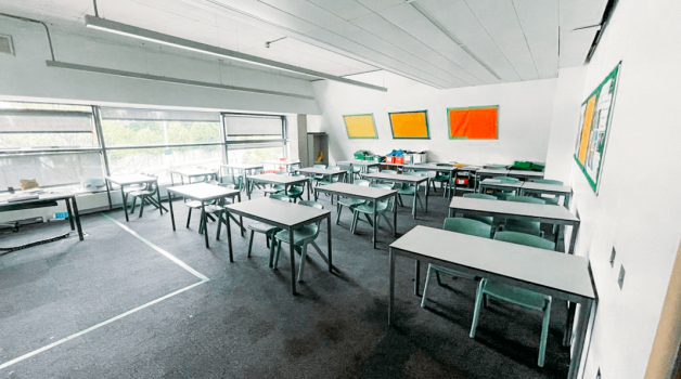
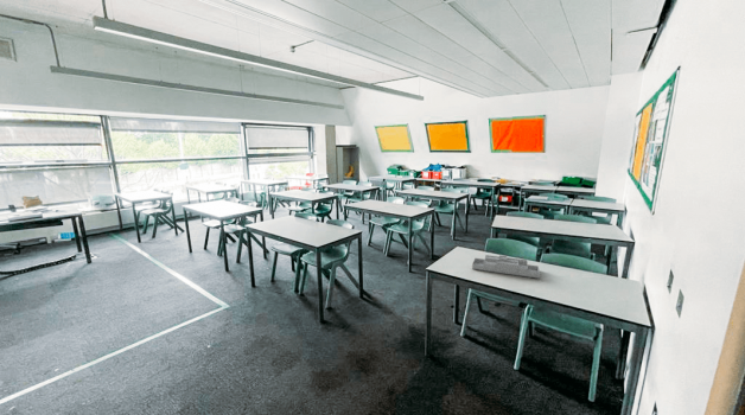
+ desk organizer (504, 263)
